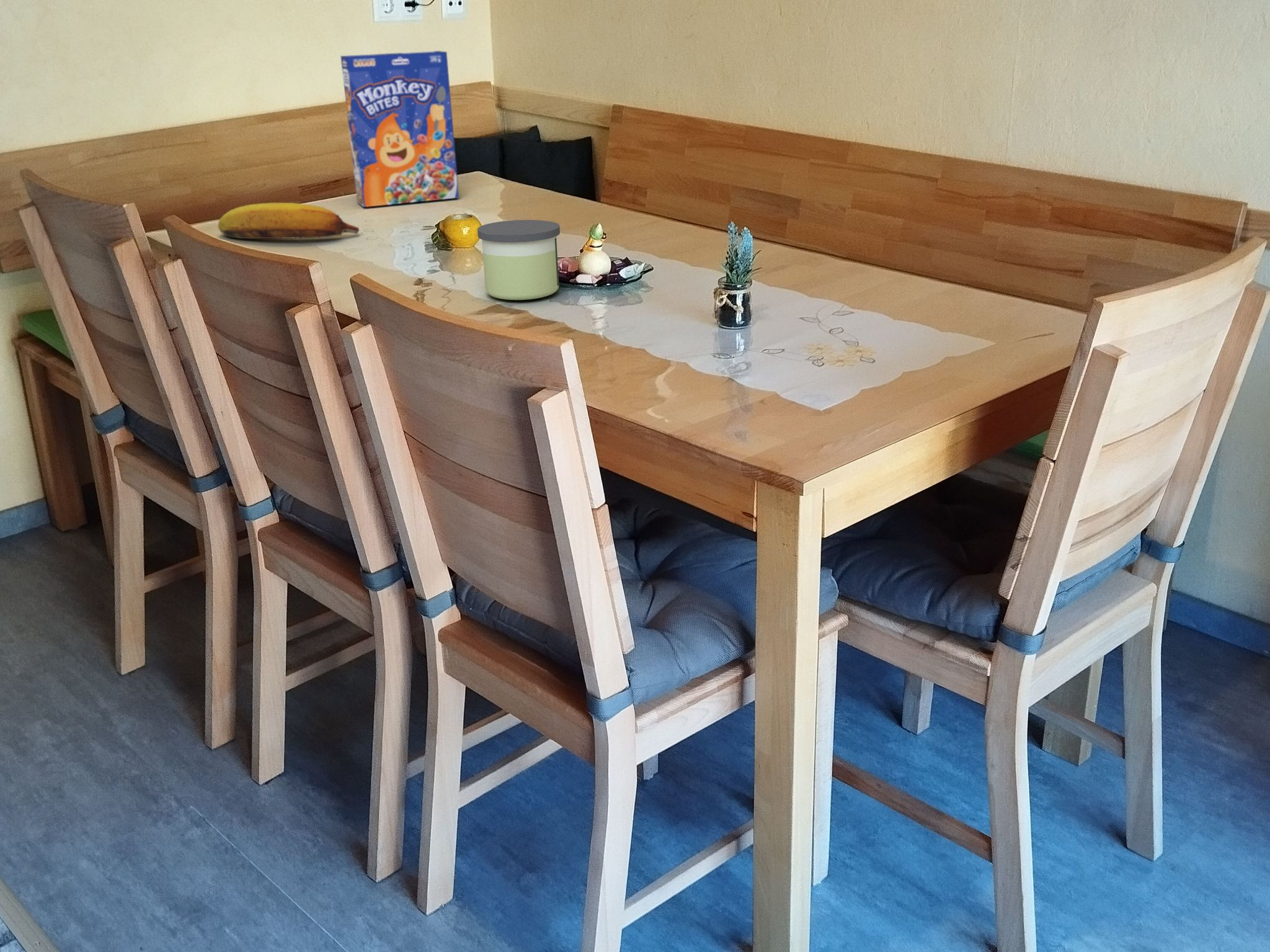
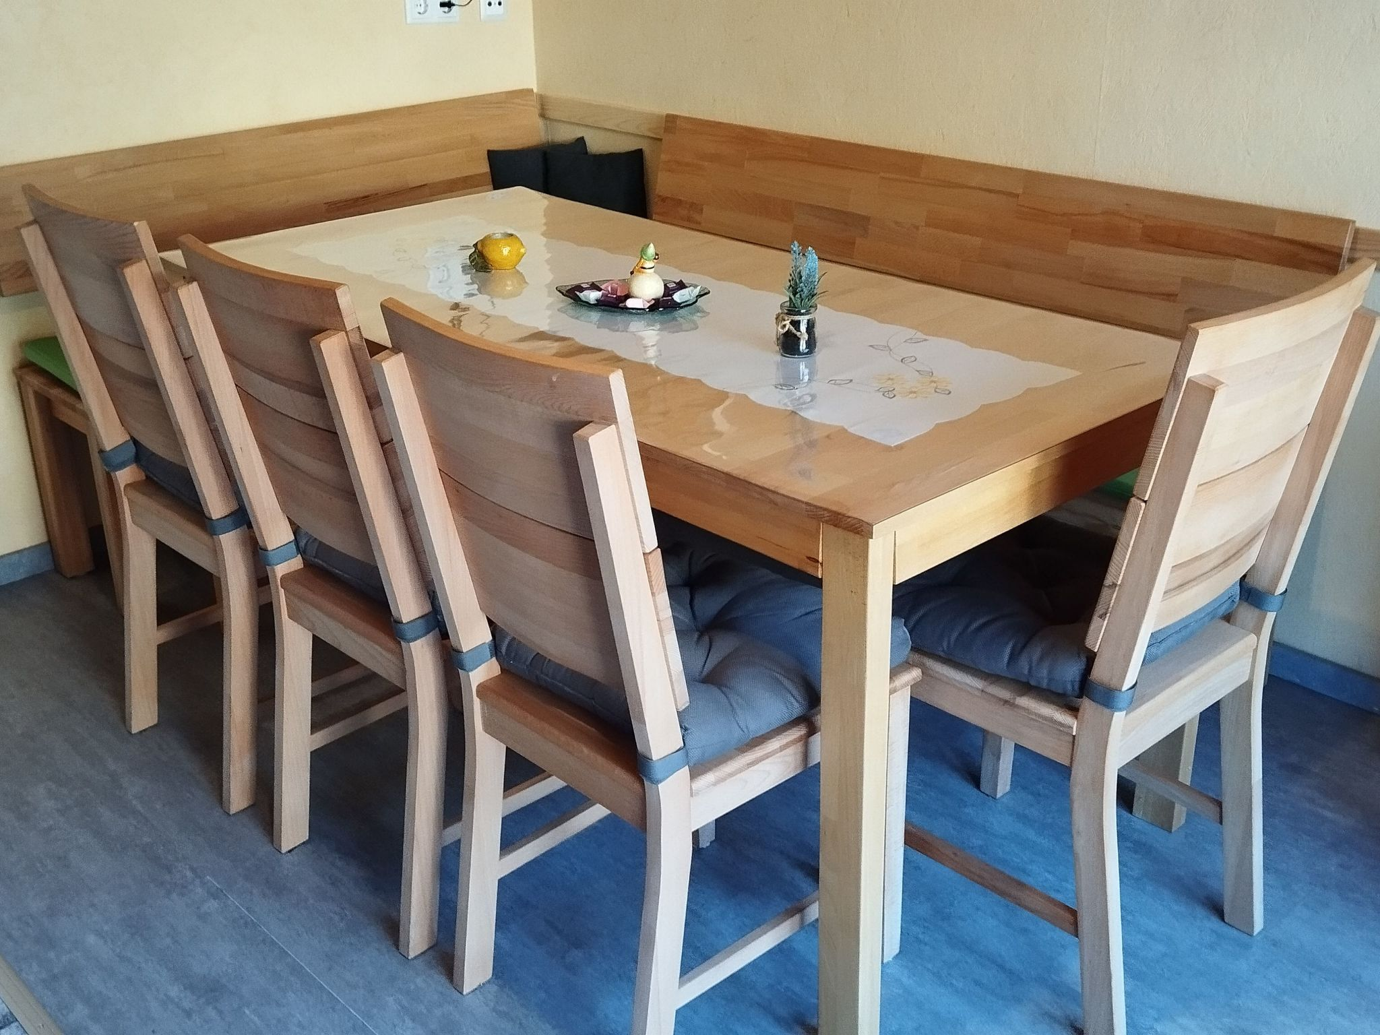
- fruit (288, 218)
- candle (520, 260)
- cereal box (401, 128)
